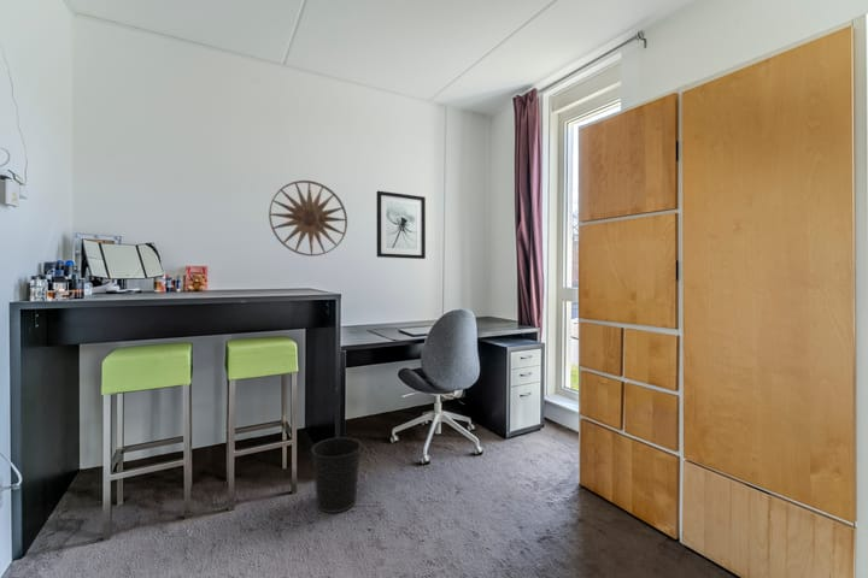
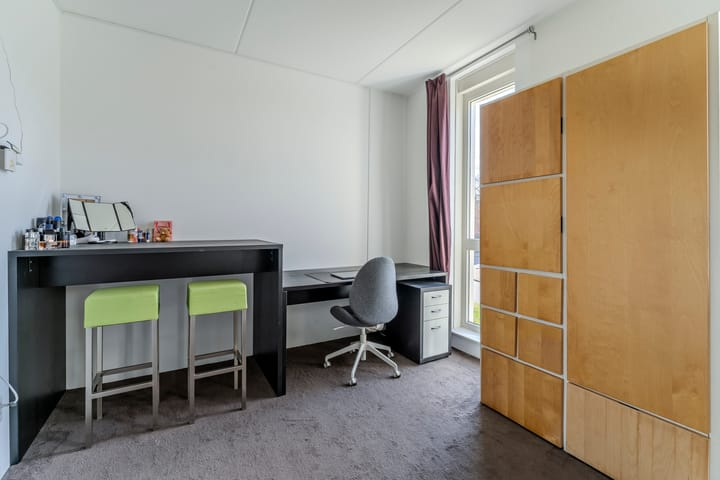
- wall art (310, 218)
- wastebasket (336, 473)
- wall art (401, 225)
